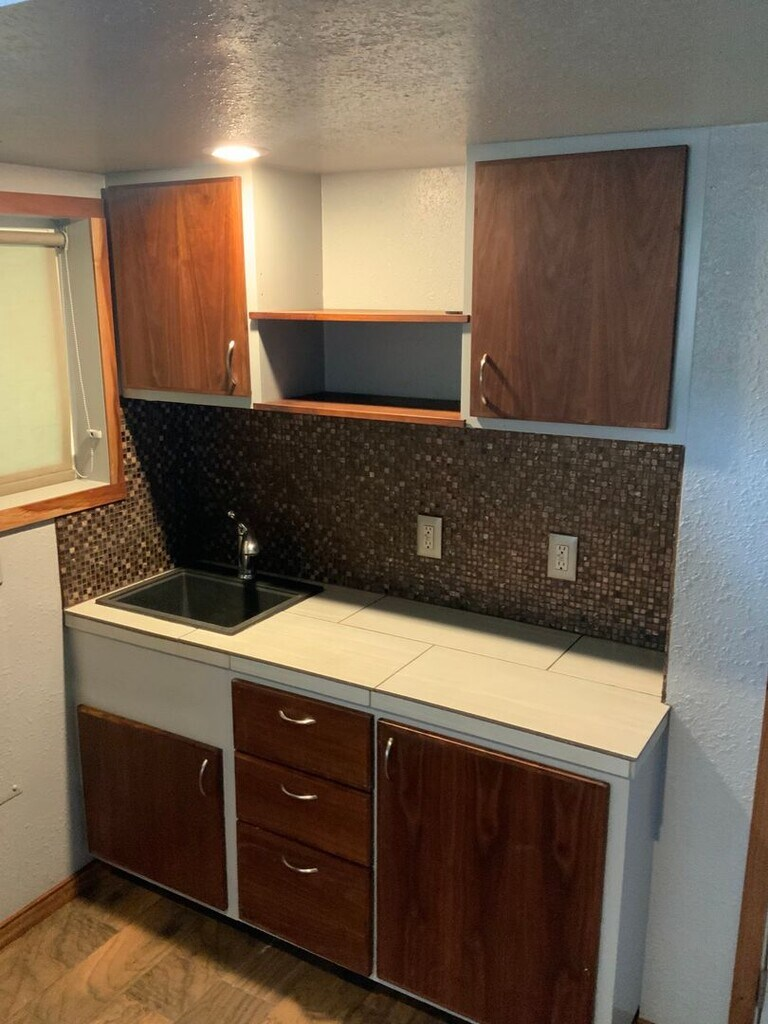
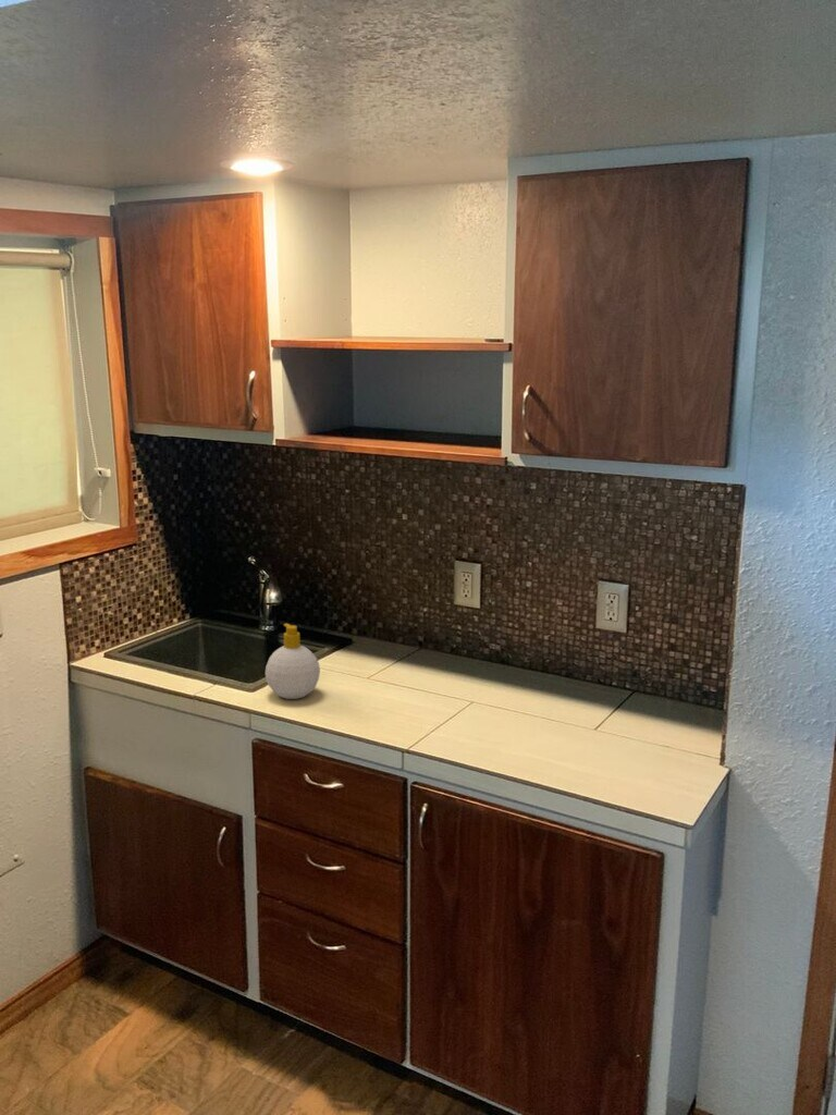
+ soap bottle (292, 660)
